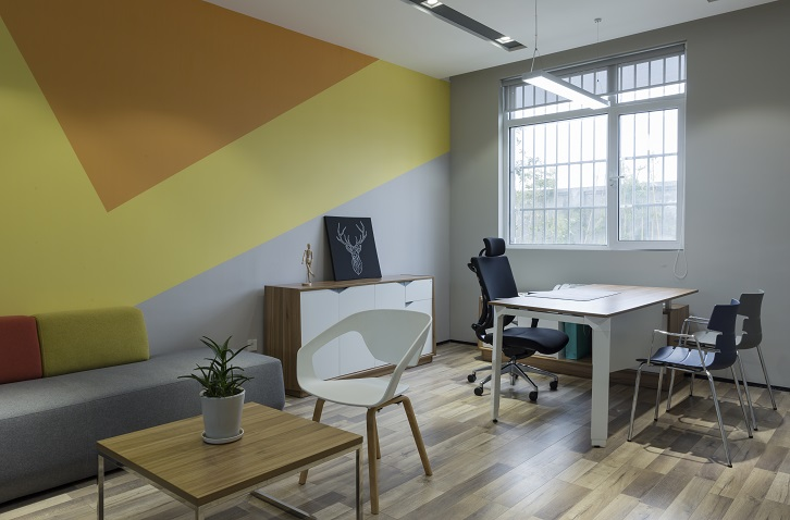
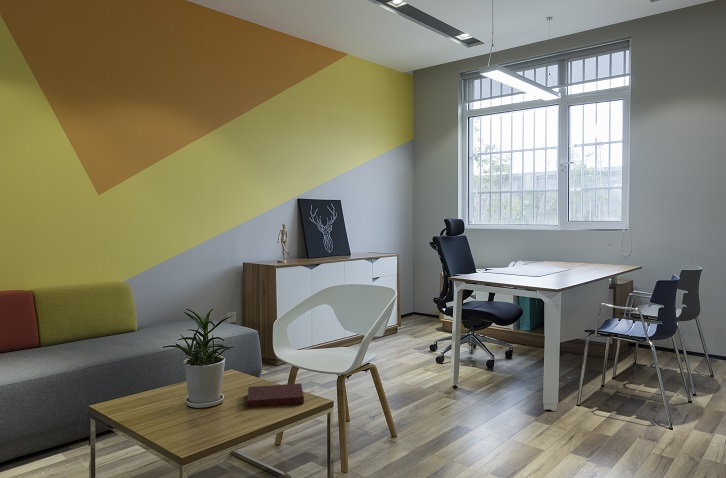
+ notebook (275, 395)
